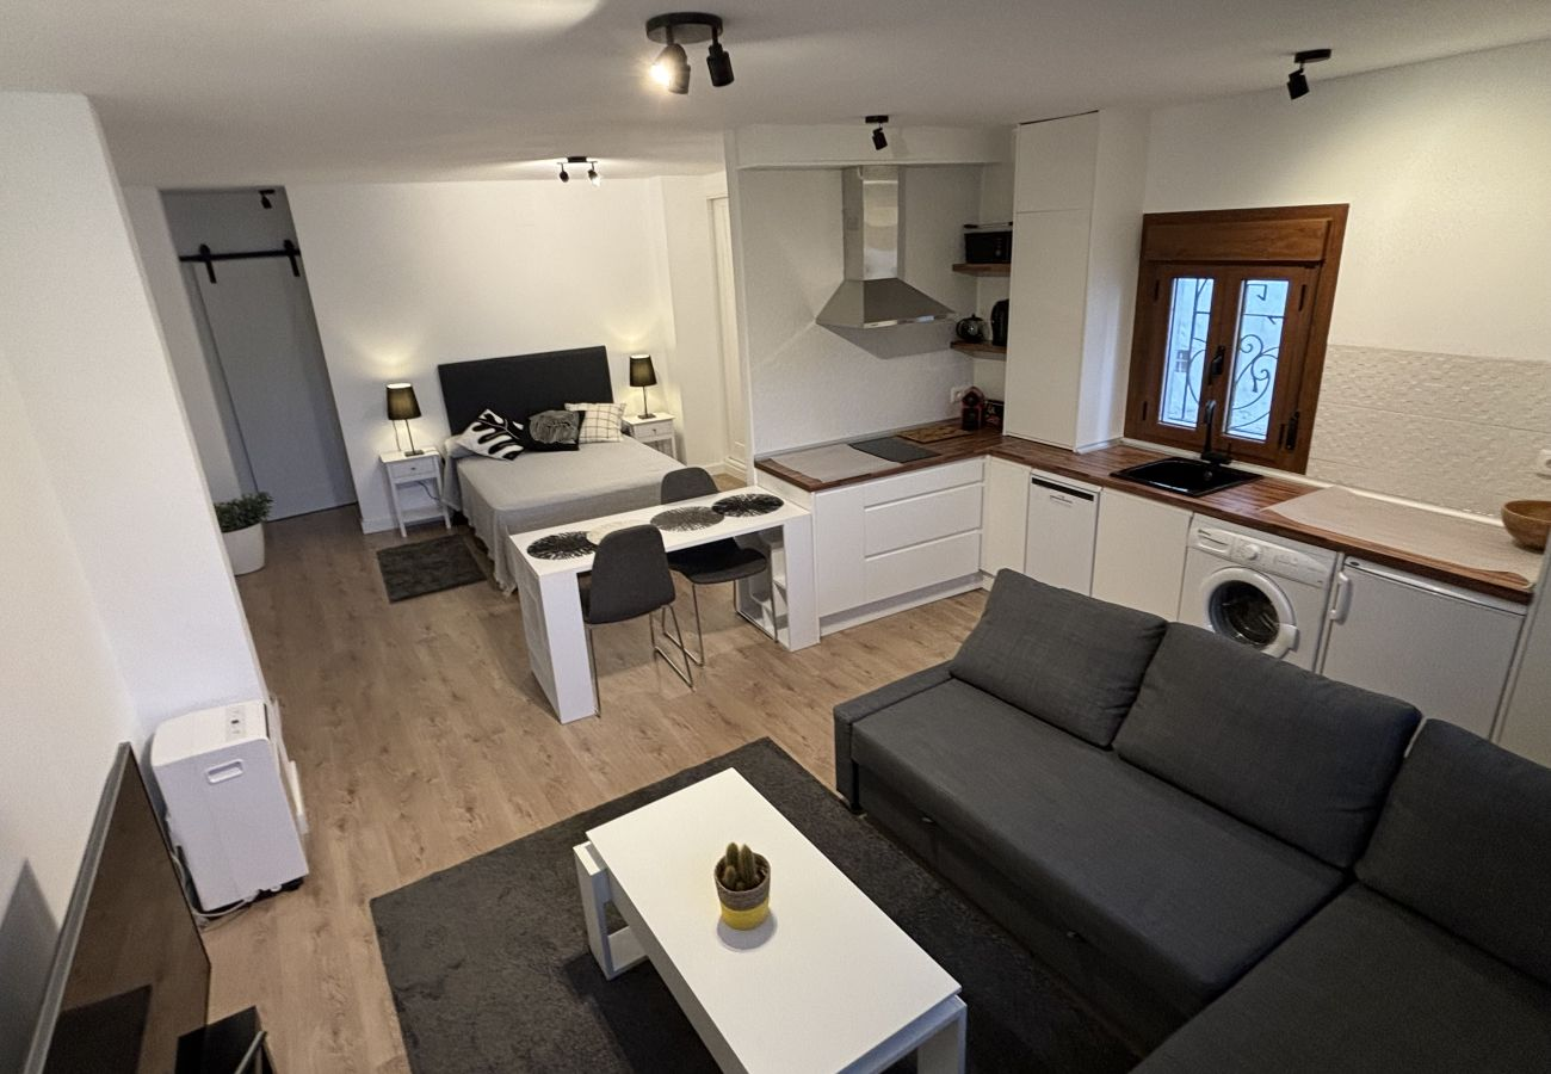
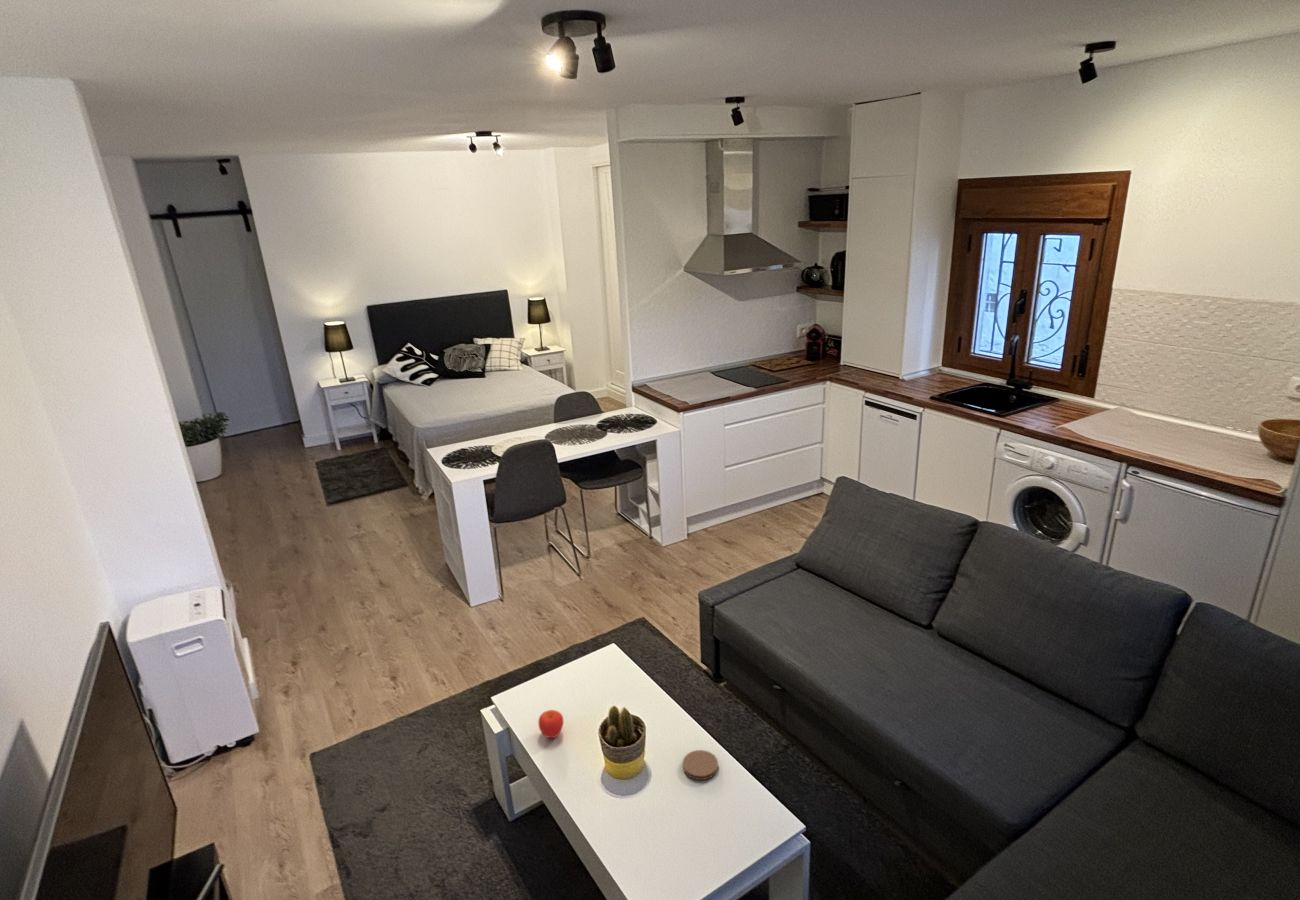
+ coaster (700, 764)
+ apple (551, 724)
